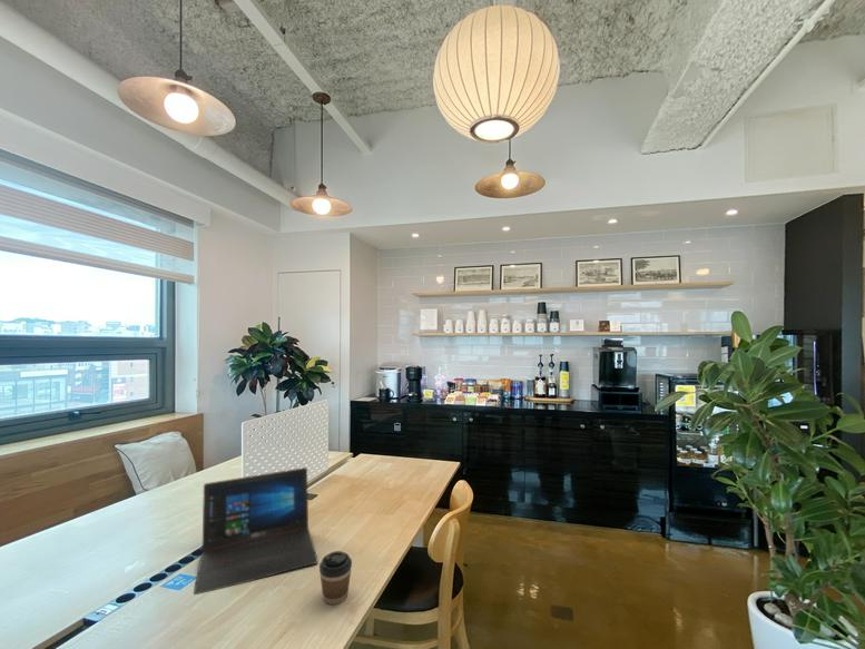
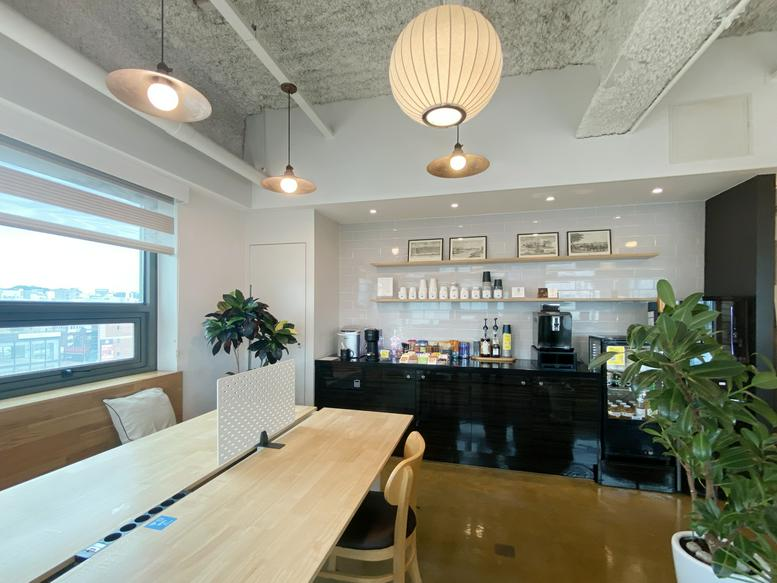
- laptop (258, 522)
- coffee cup (335, 574)
